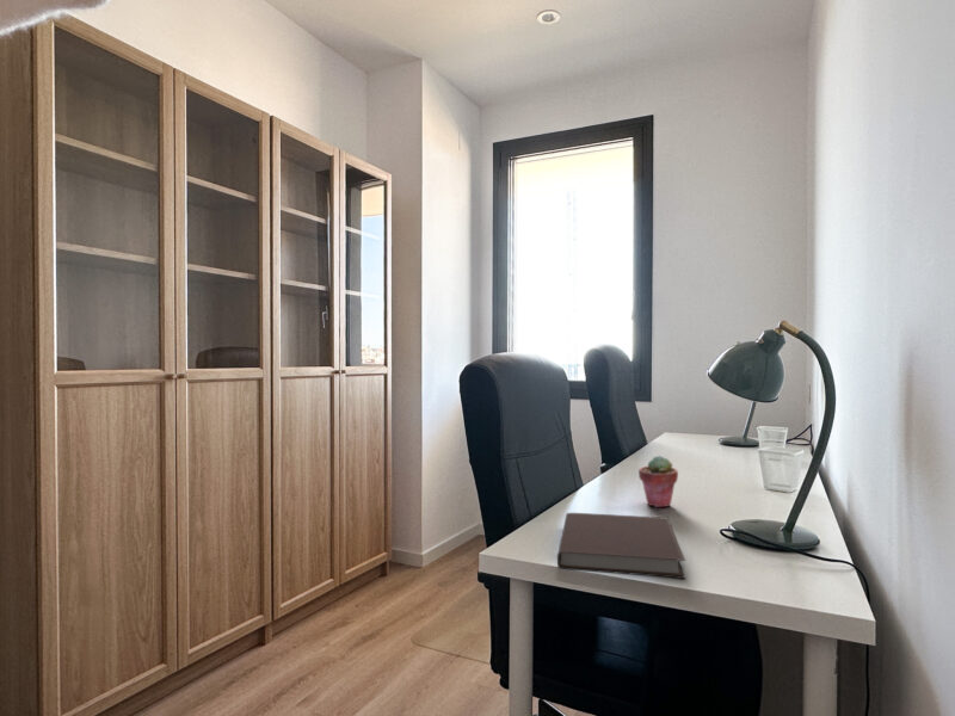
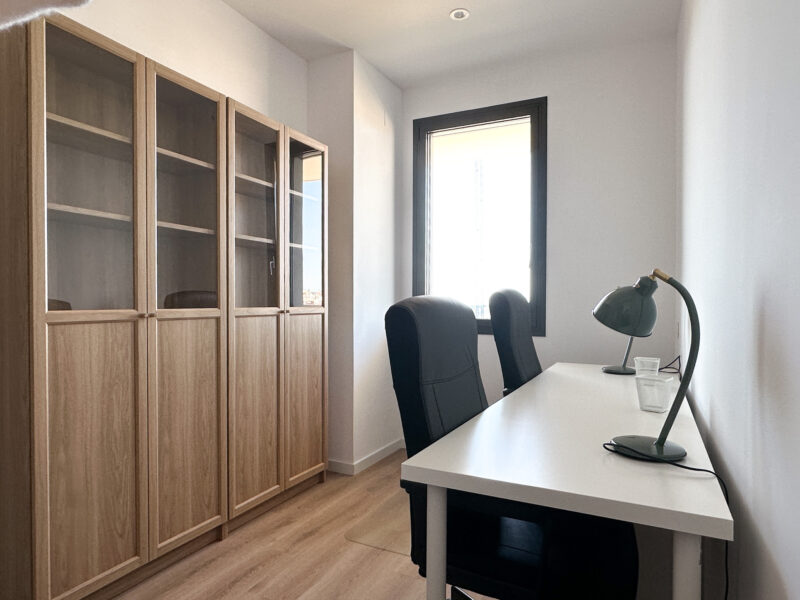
- potted succulent (658, 479)
- notebook (617, 541)
